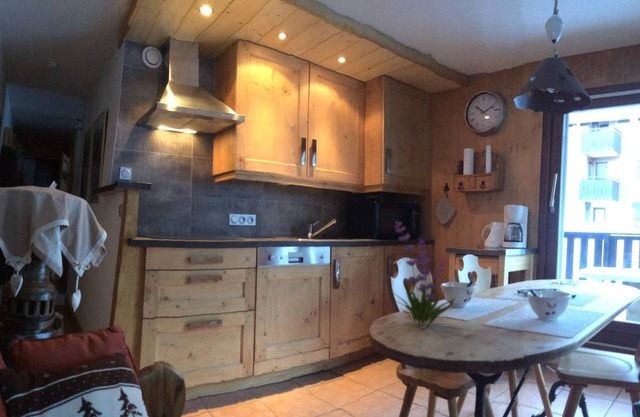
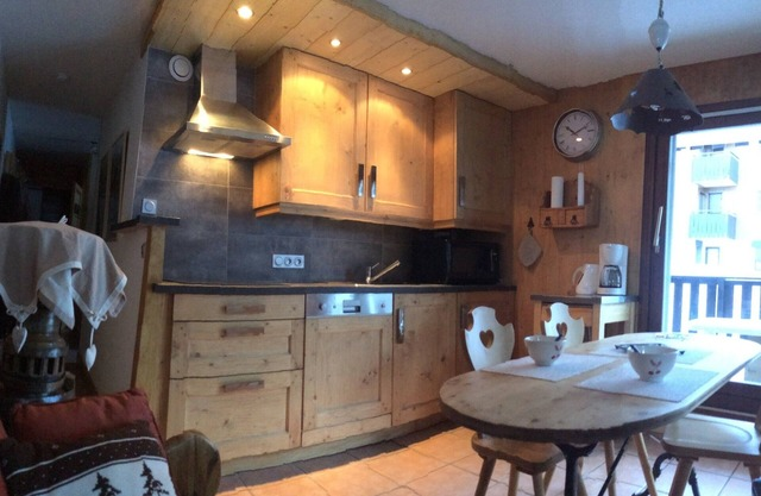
- plant (422, 272)
